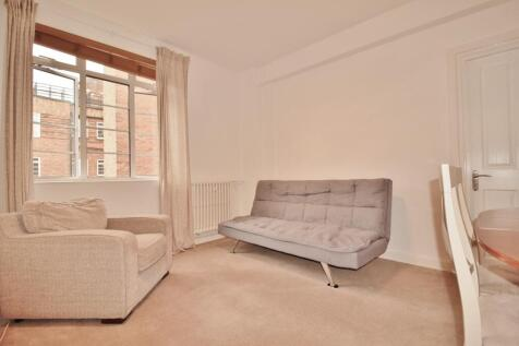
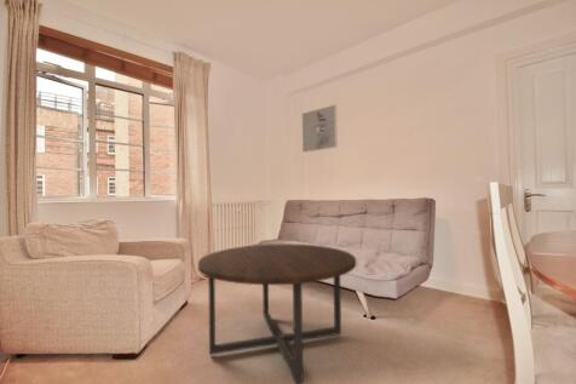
+ coffee table (267, 300)
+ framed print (318, 130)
